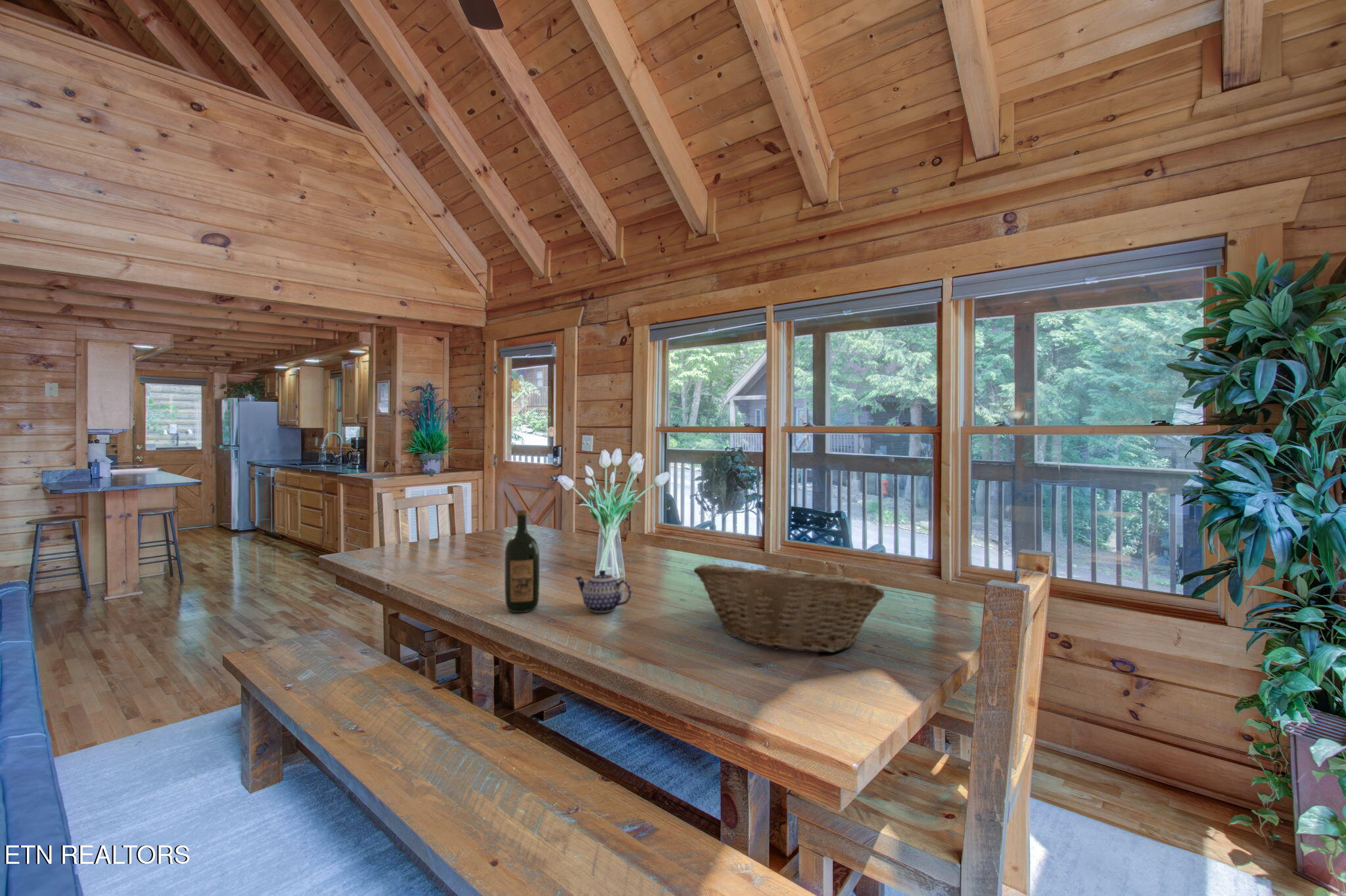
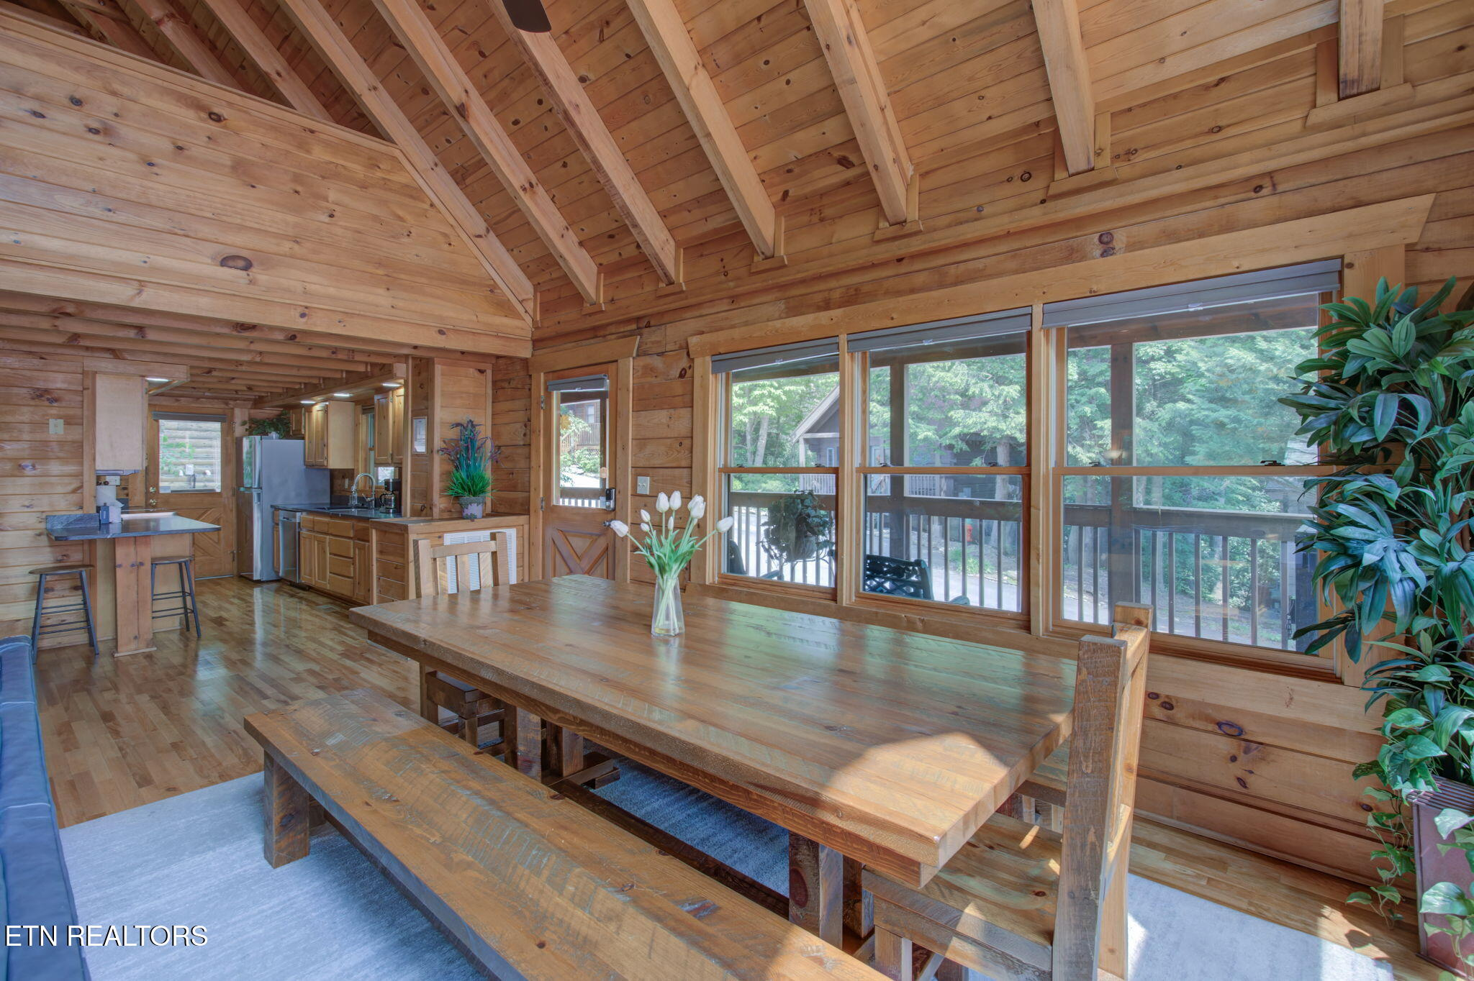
- fruit basket (785, 596)
- teapot (602, 589)
- wine bottle (522, 560)
